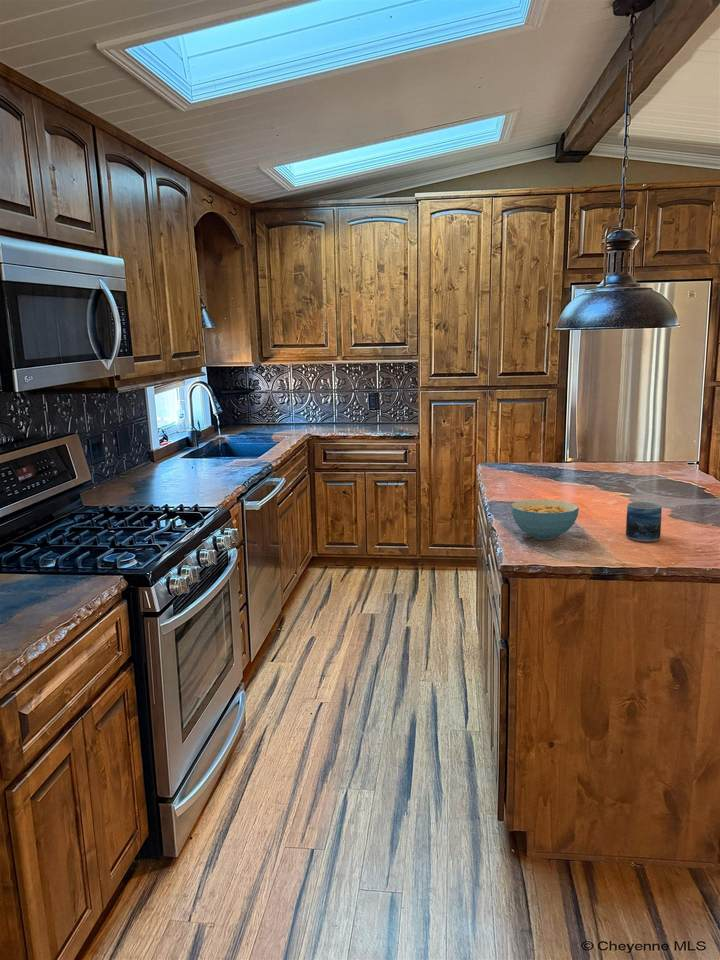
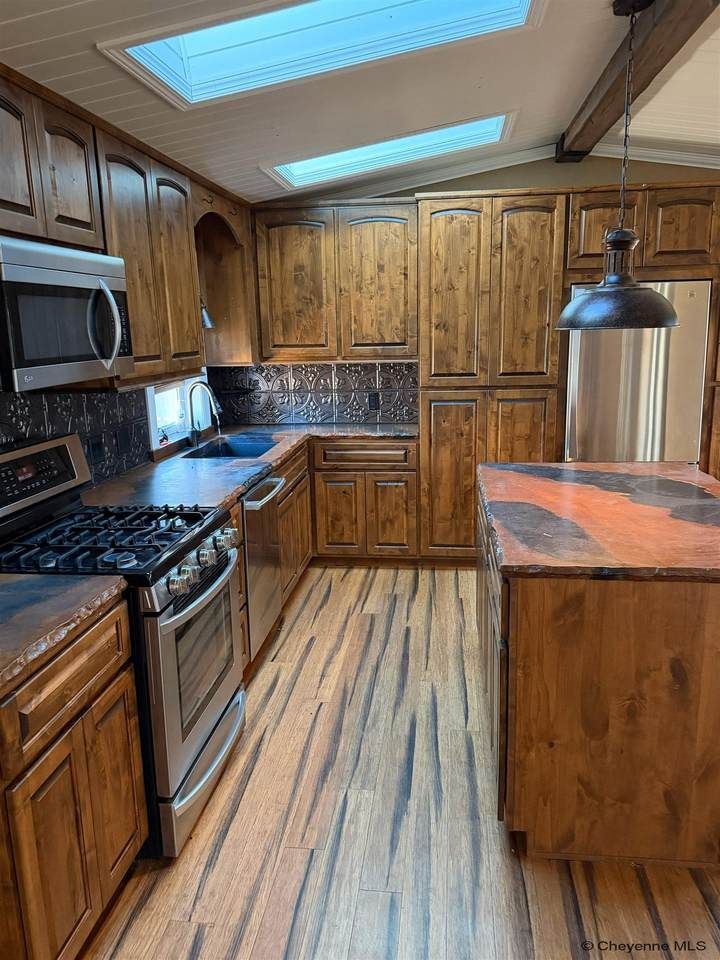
- mug (640, 519)
- cereal bowl (543, 521)
